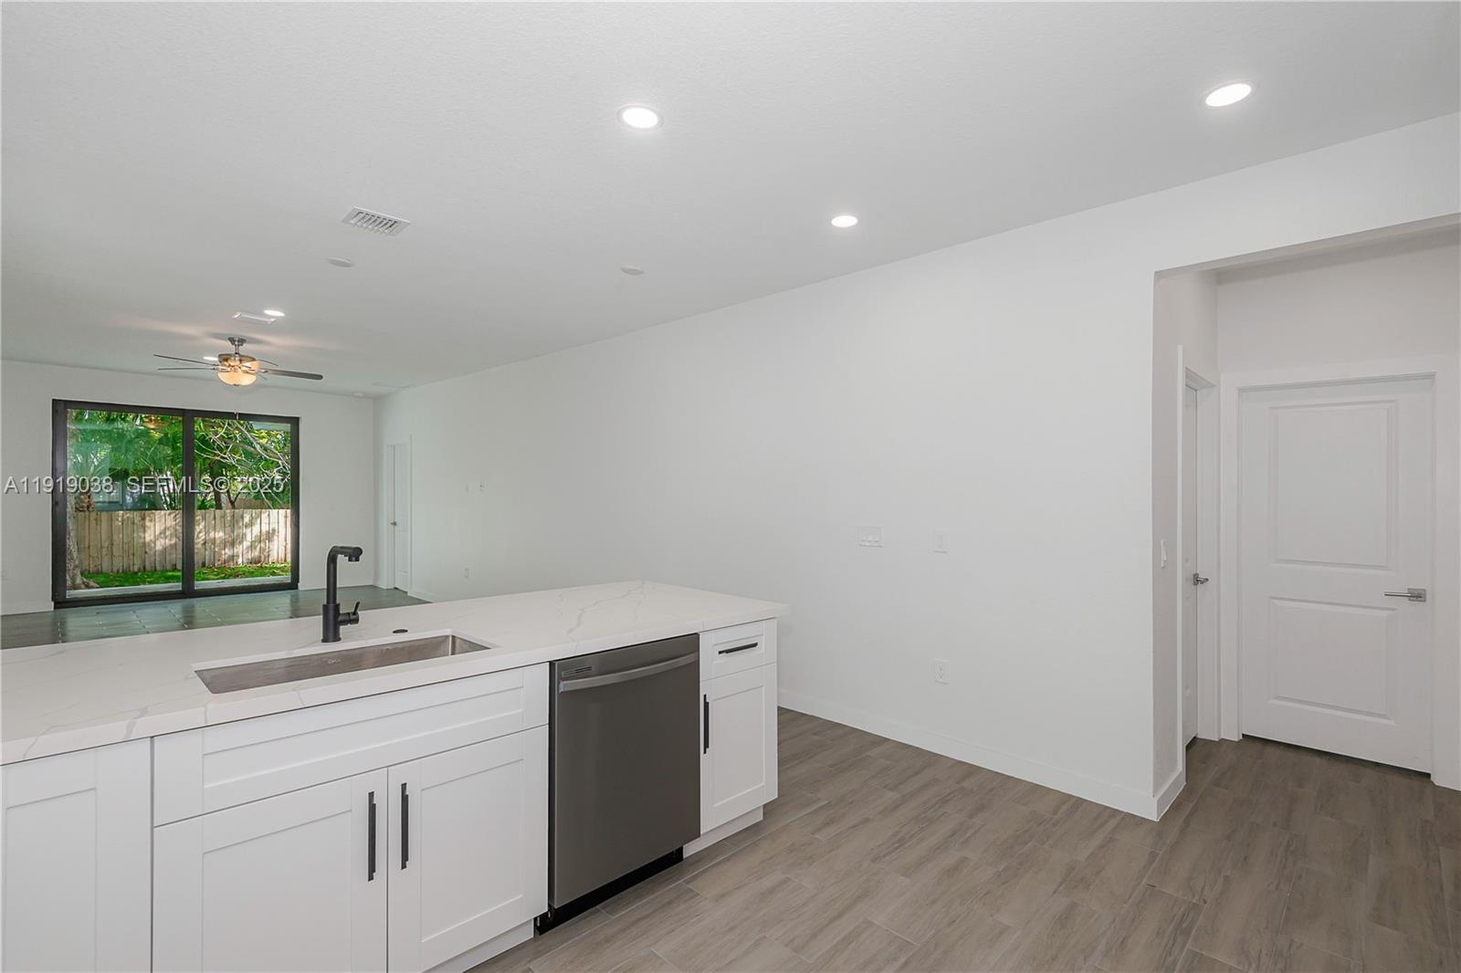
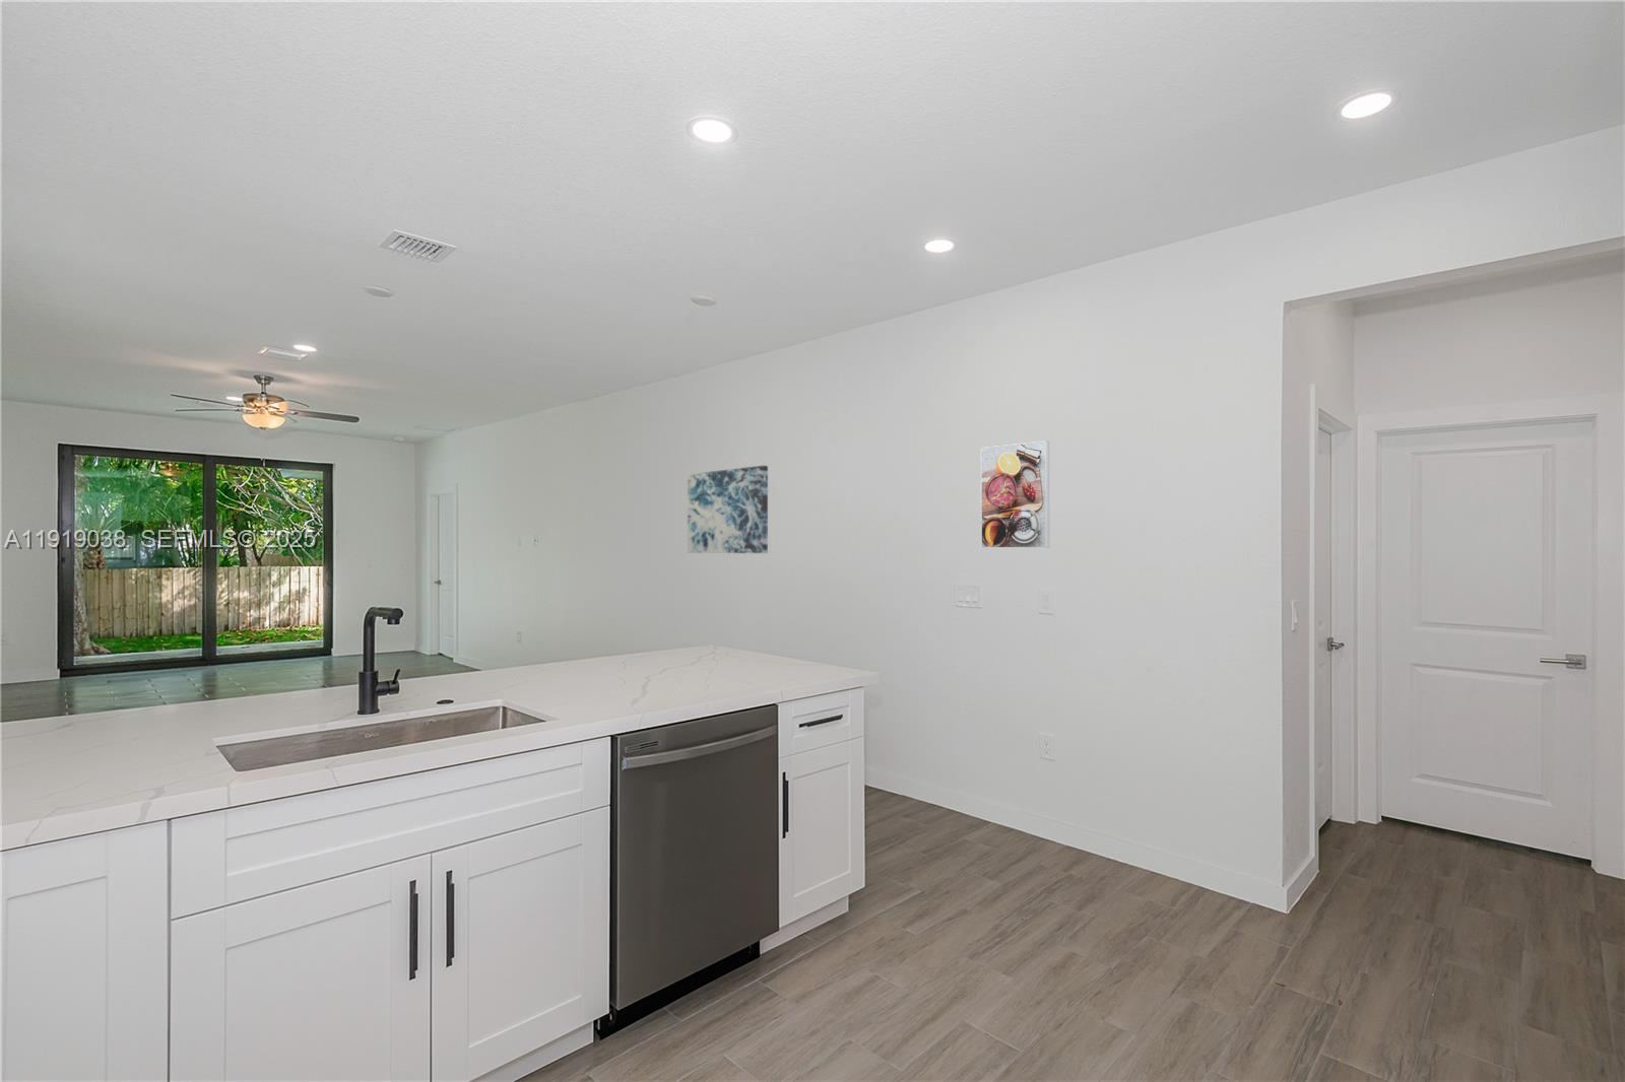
+ wall art (725, 512)
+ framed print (1014, 496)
